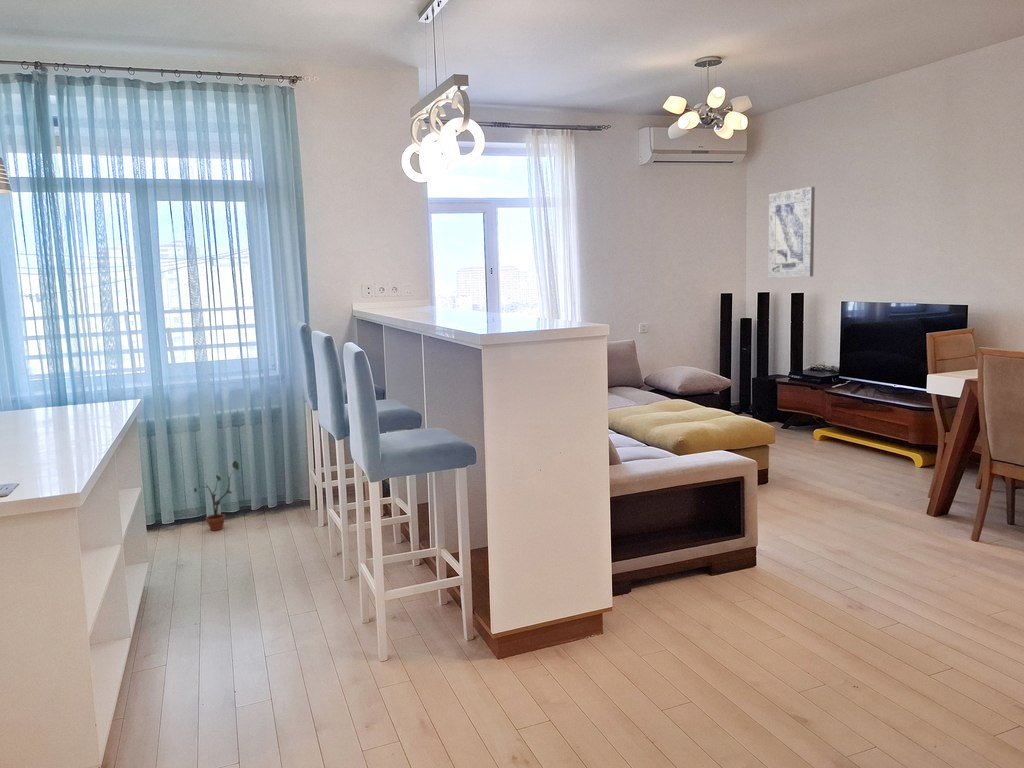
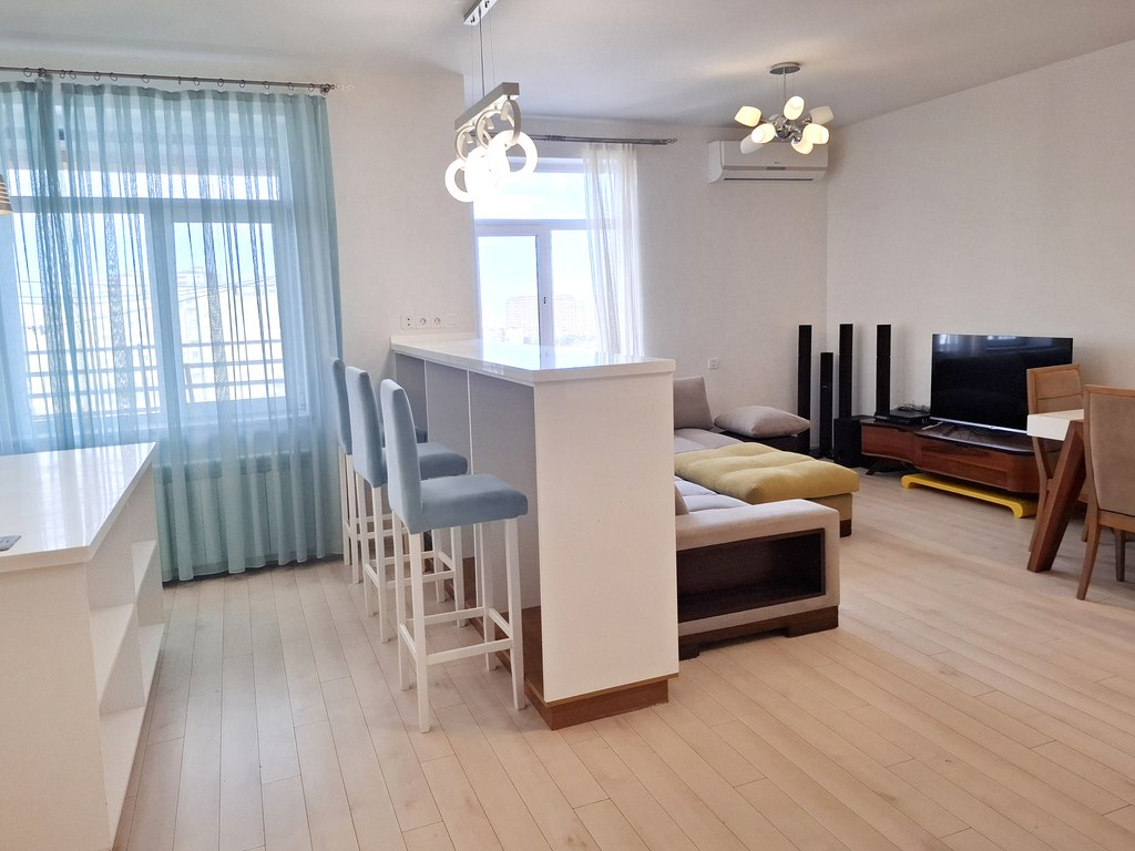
- wall art (790, 234)
- potted plant (220, 498)
